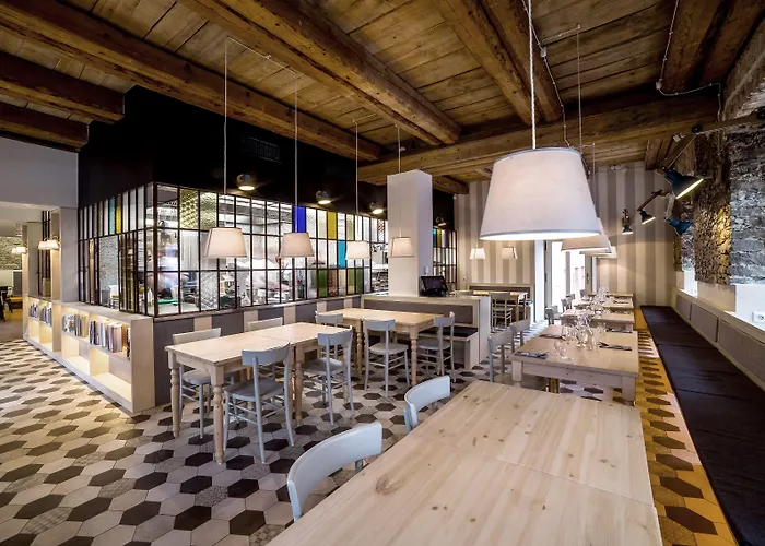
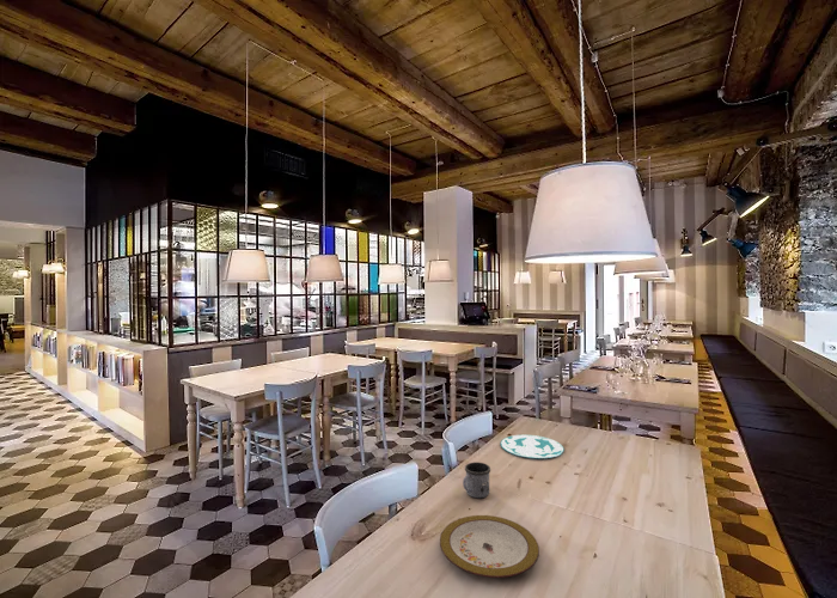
+ plate (488, 545)
+ mug (475, 481)
+ plate (531, 443)
